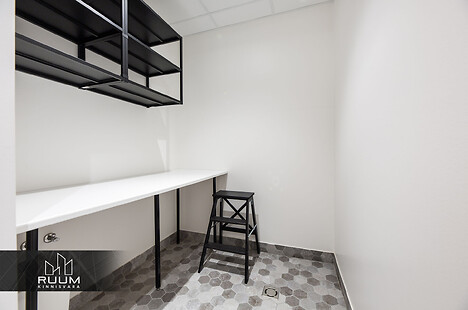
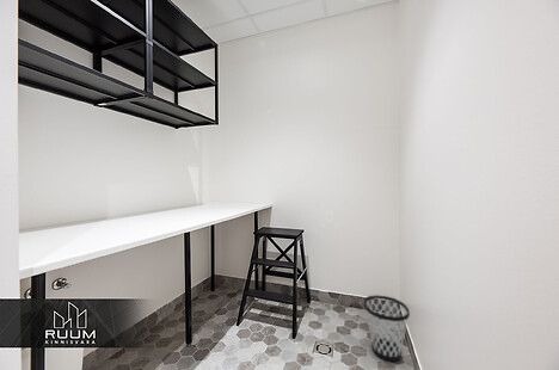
+ wastebasket (385, 328)
